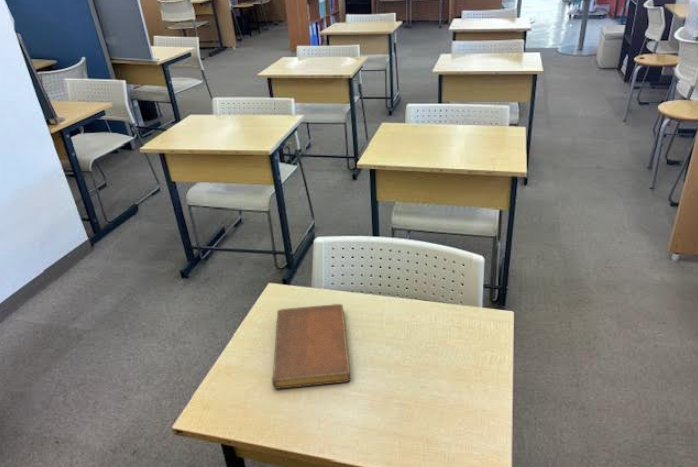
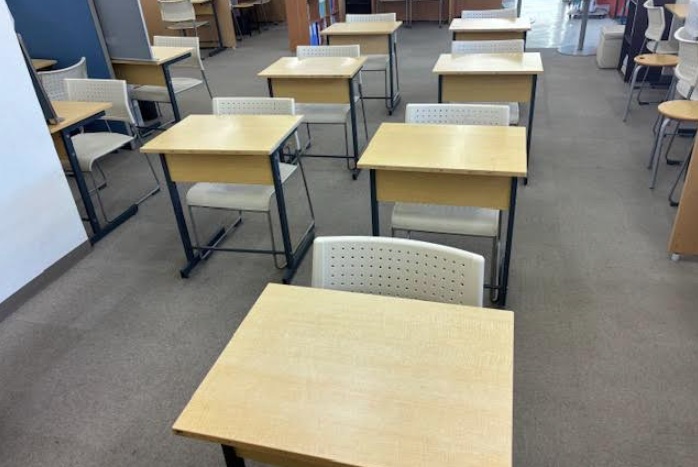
- notebook (310, 342)
